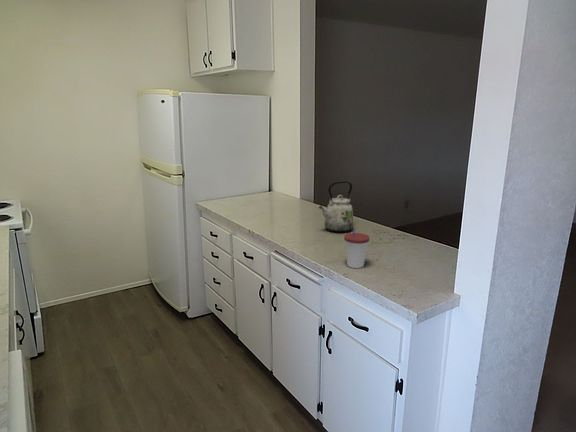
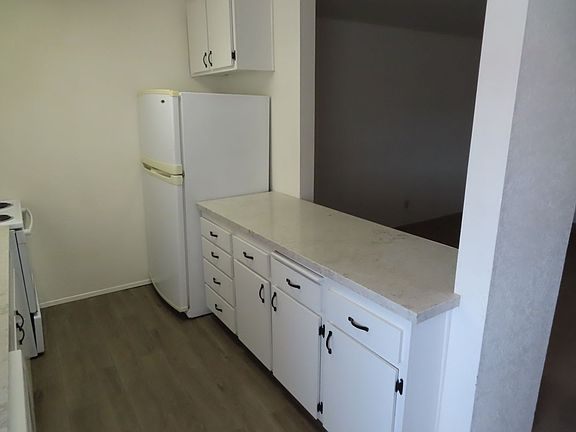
- cup (356, 247)
- kettle (335, 206)
